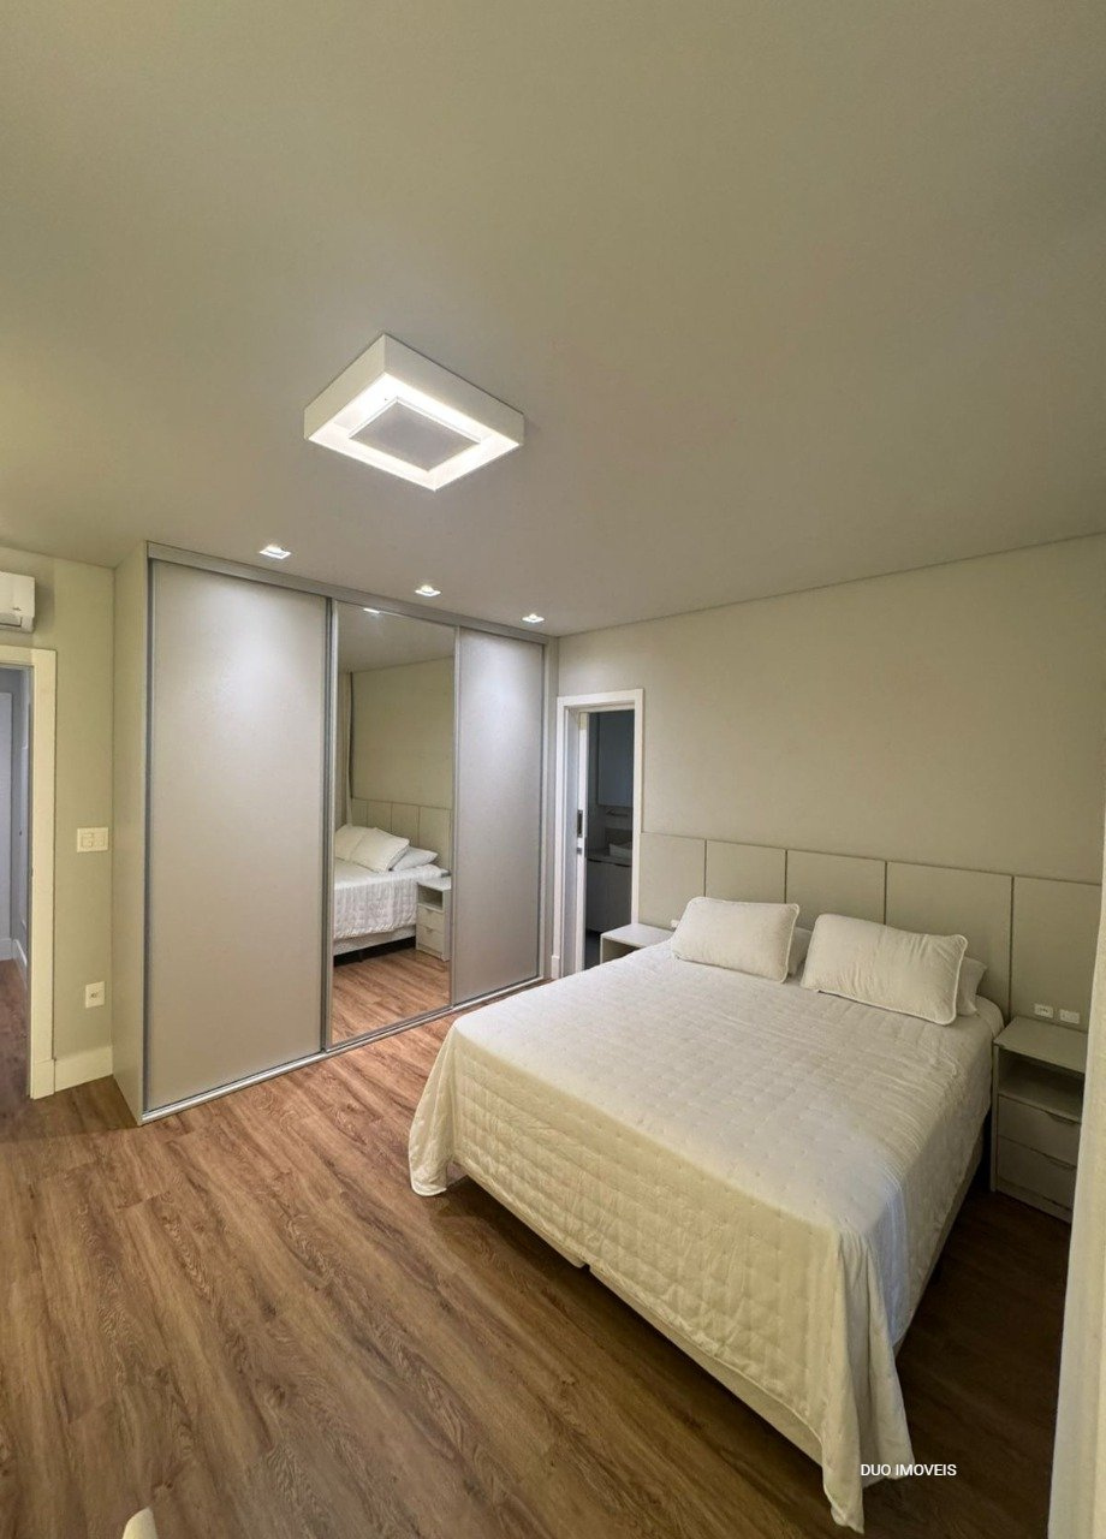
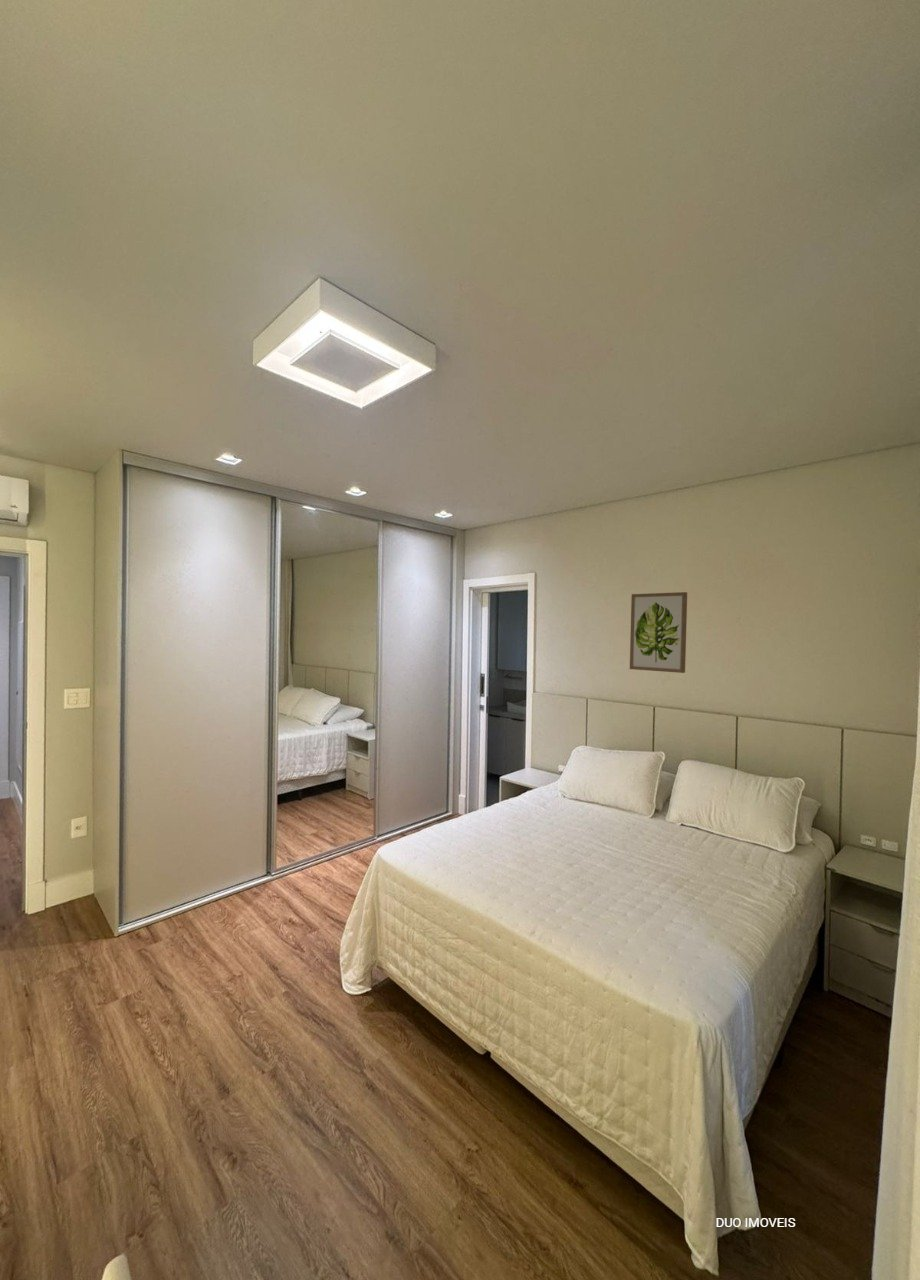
+ wall art (657, 632)
